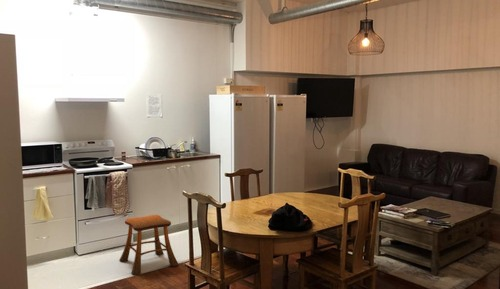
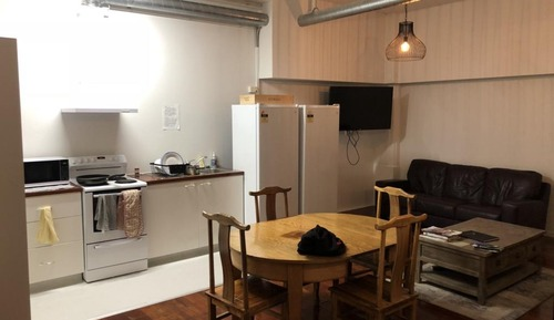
- stool (148, 241)
